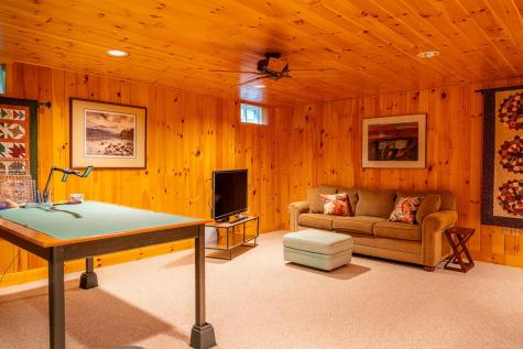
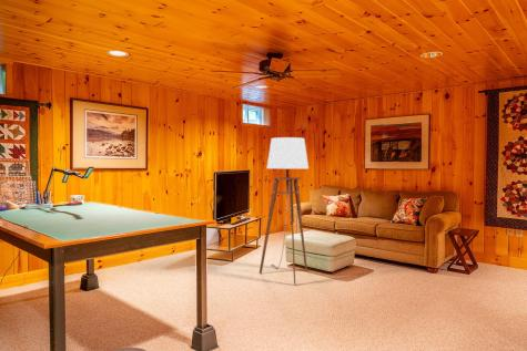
+ floor lamp (286, 206)
